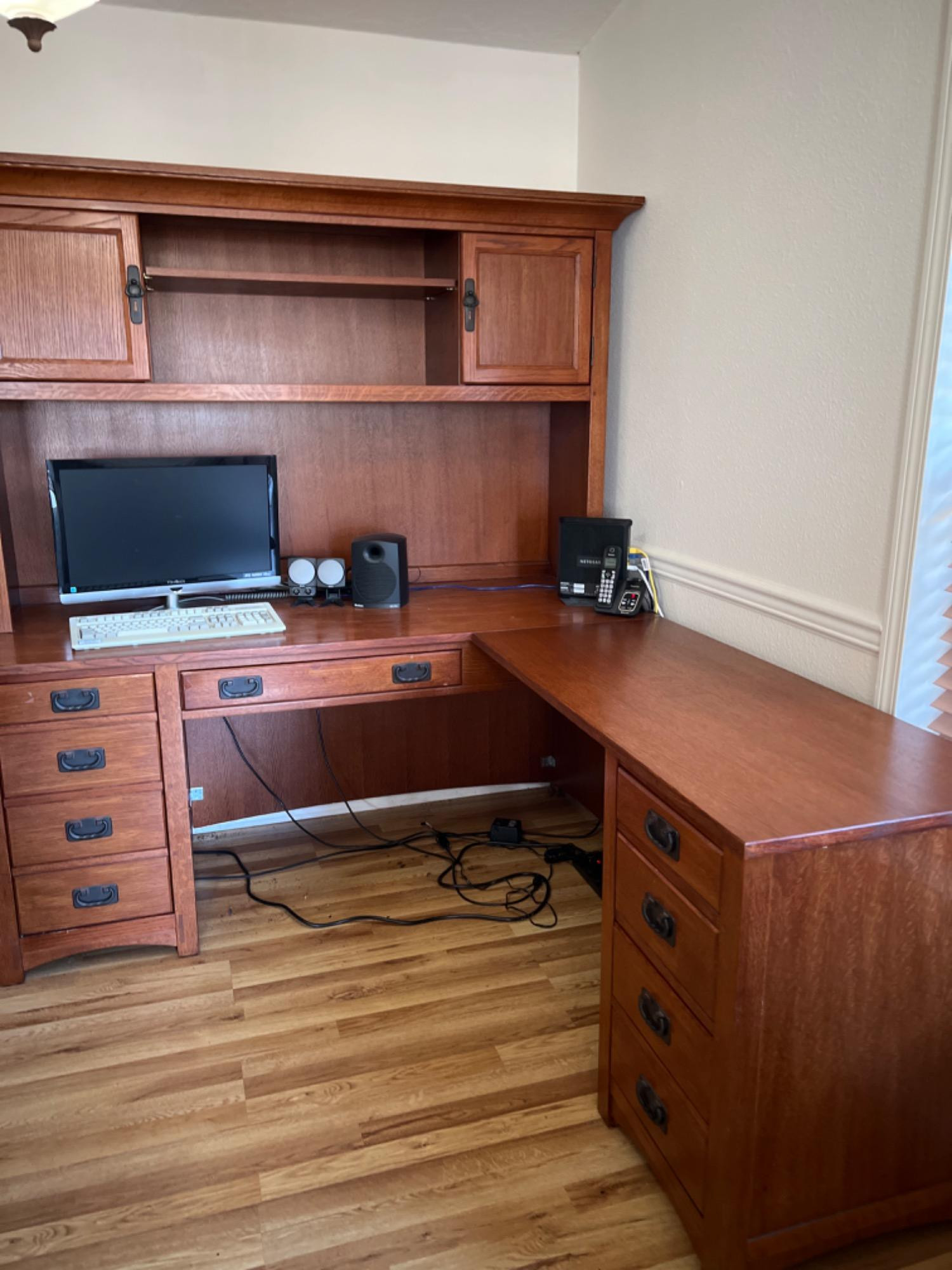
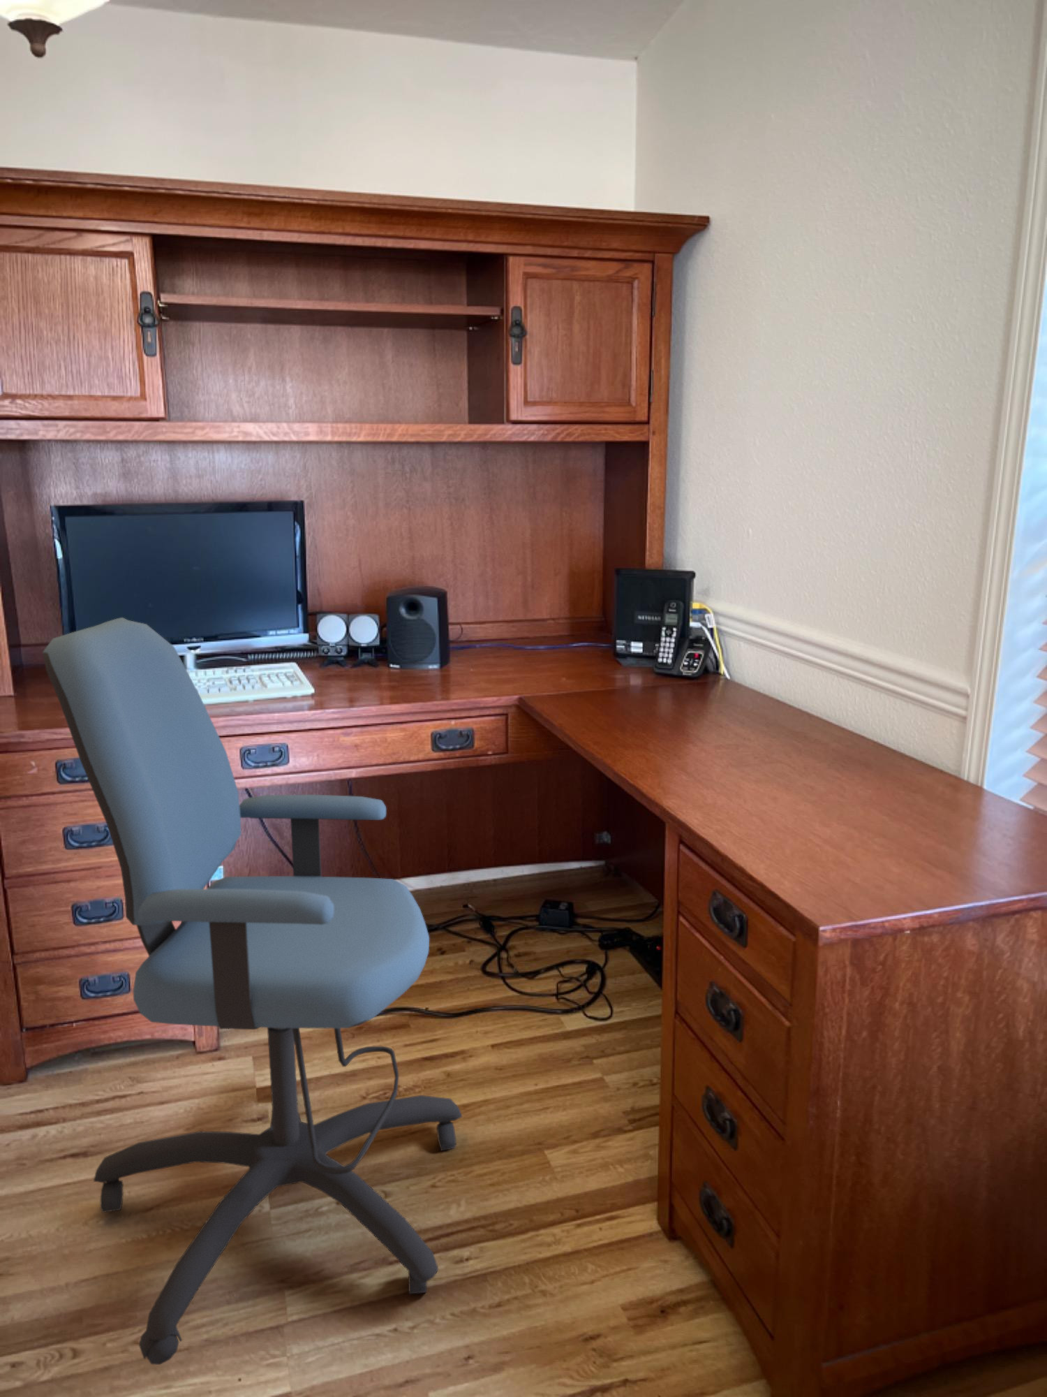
+ office chair (257, 935)
